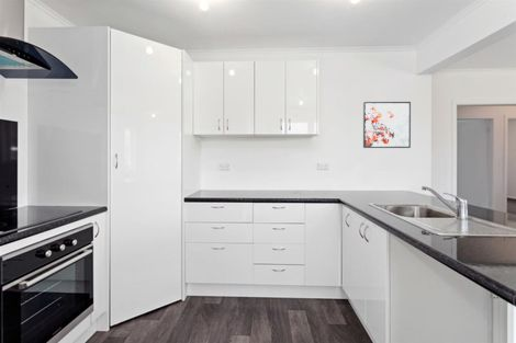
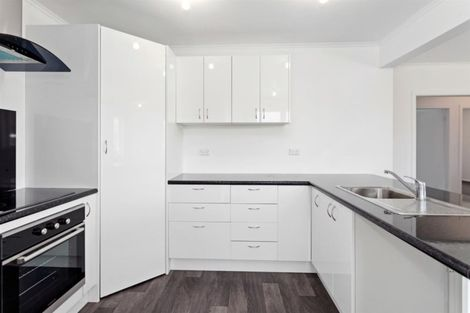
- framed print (386, 125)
